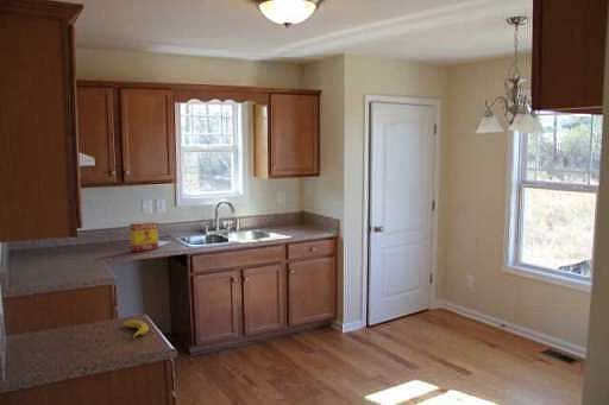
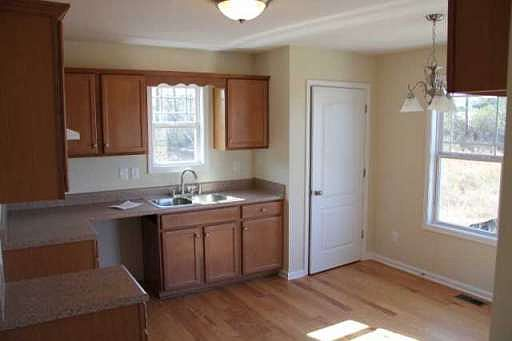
- fruit (136, 327)
- tea box (144, 236)
